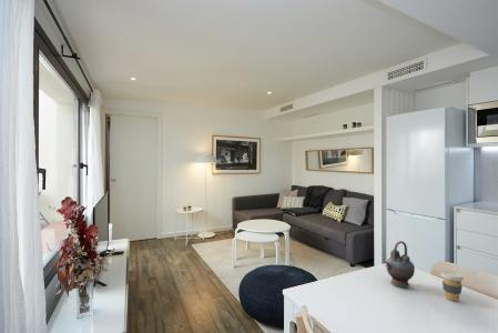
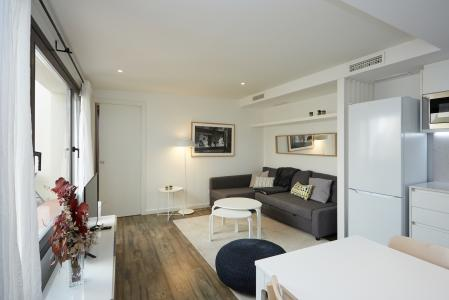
- coffee cup (451, 286)
- teapot (397, 262)
